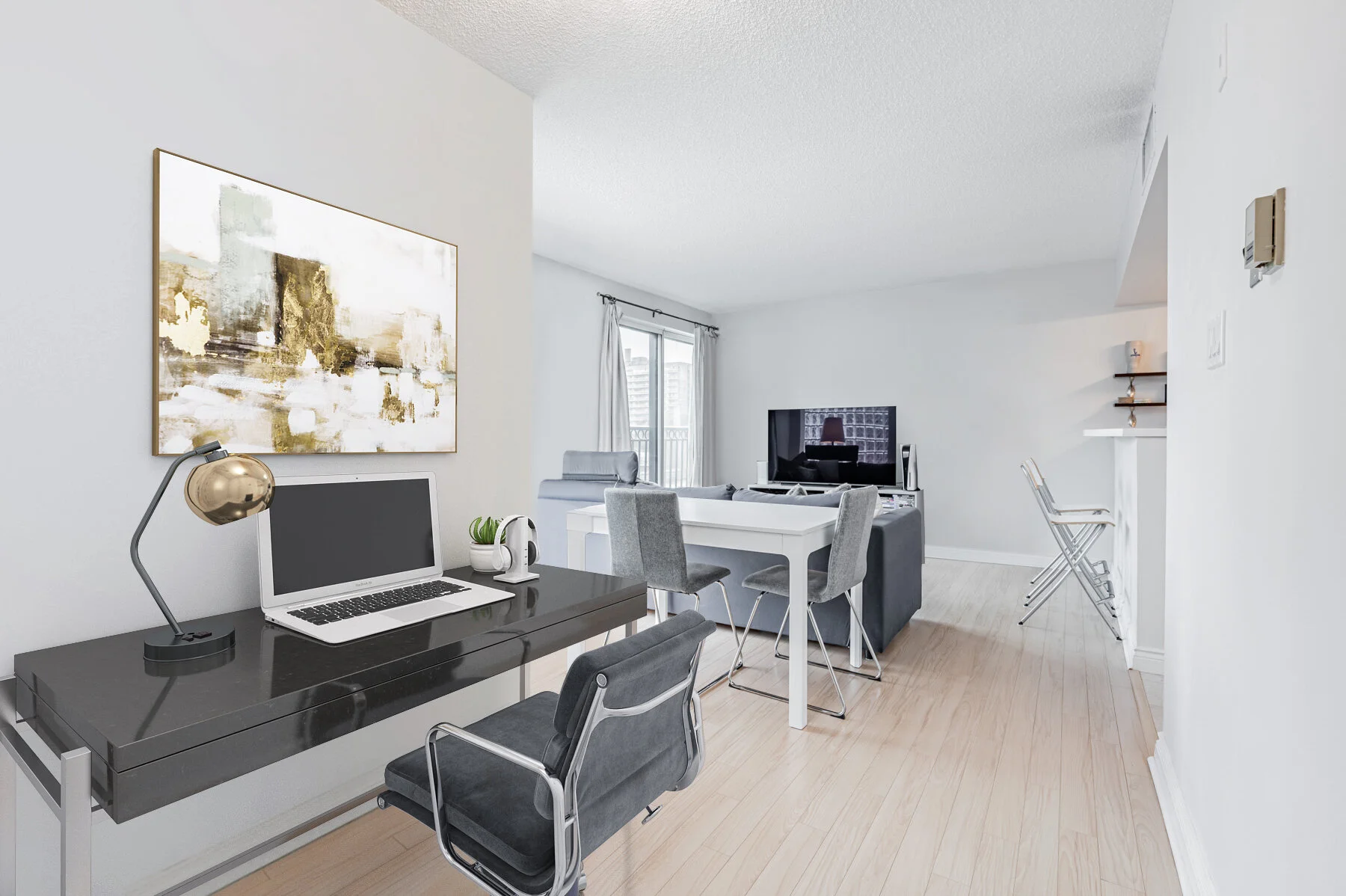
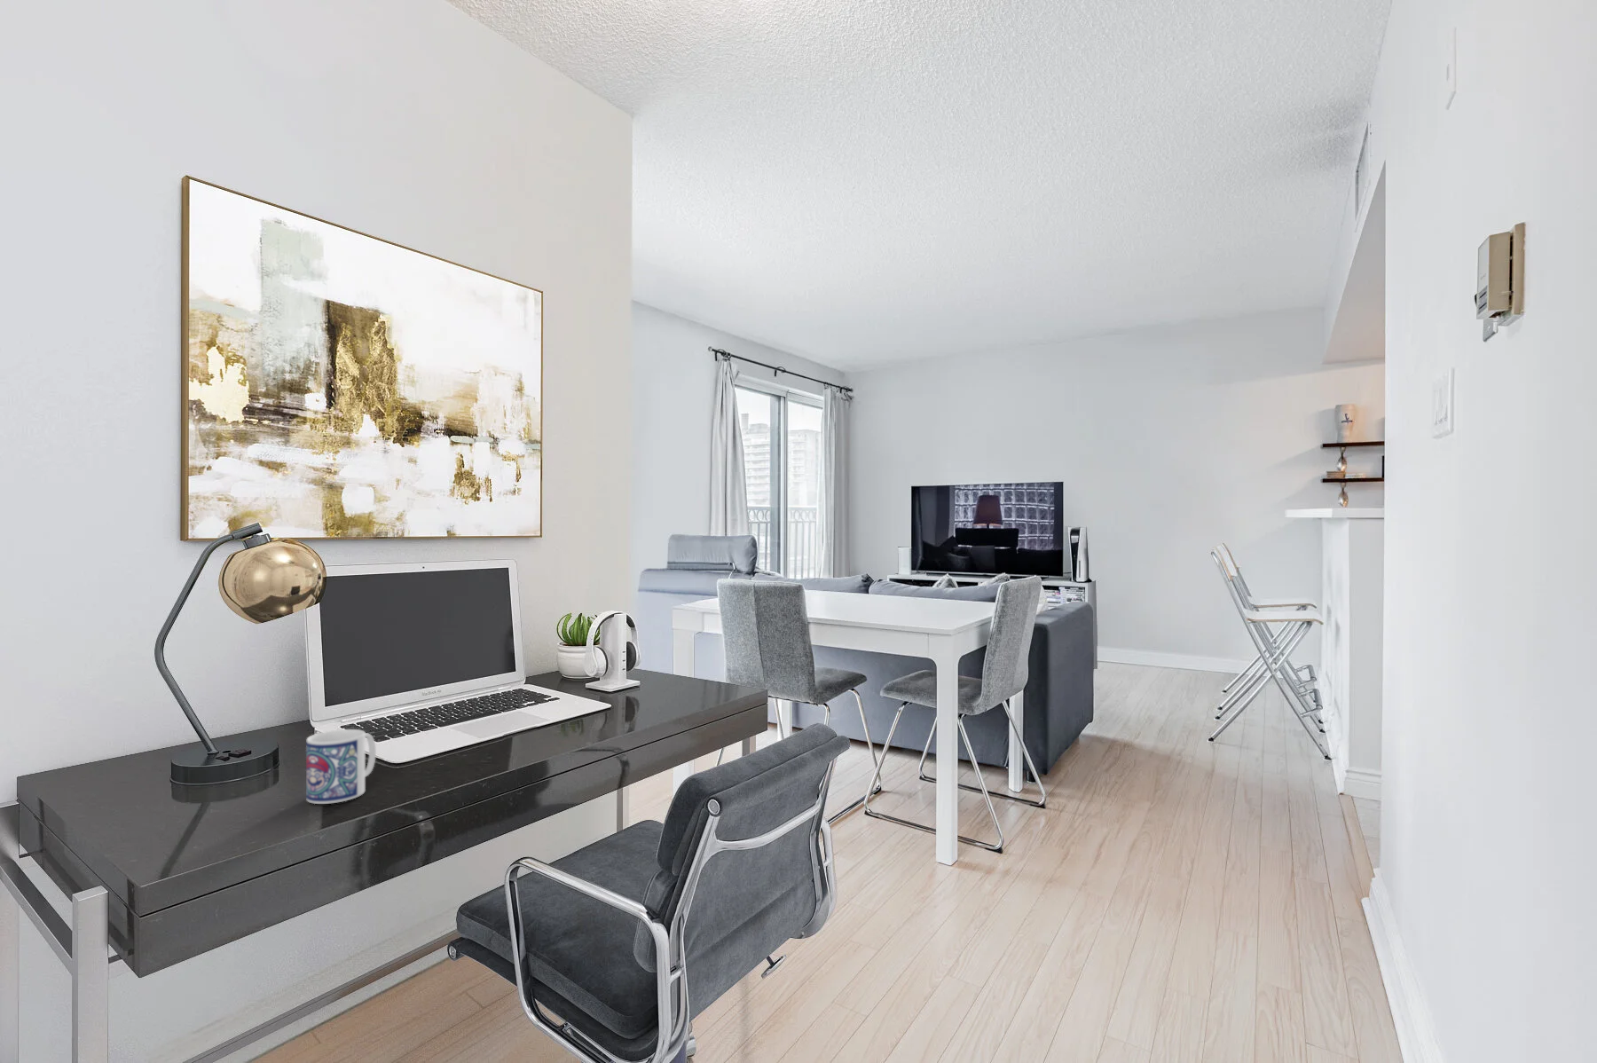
+ mug (344, 762)
